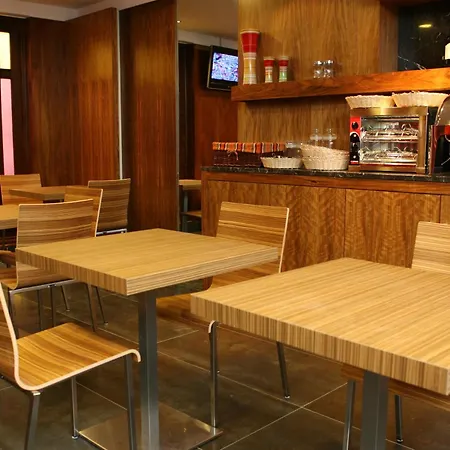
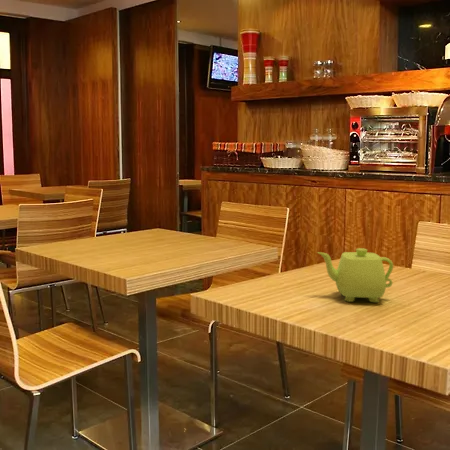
+ teapot (354, 273)
